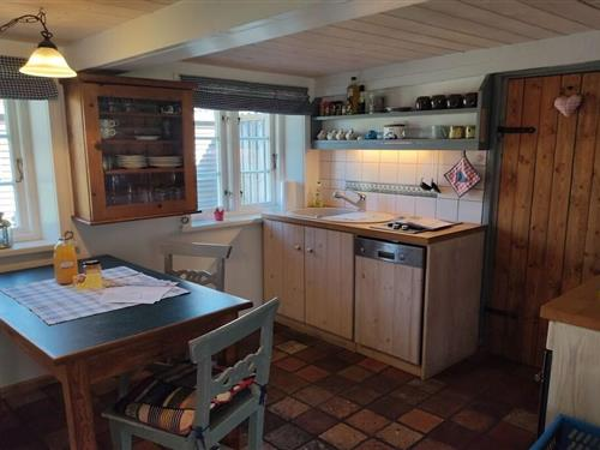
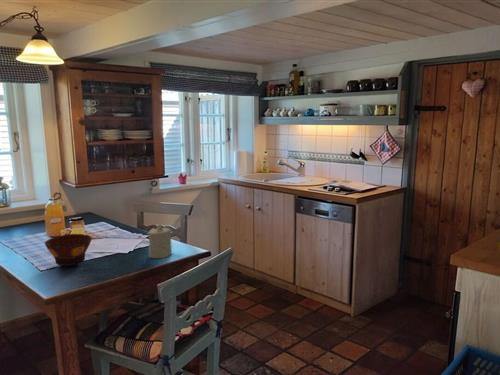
+ candle (159, 240)
+ bowl (69, 252)
